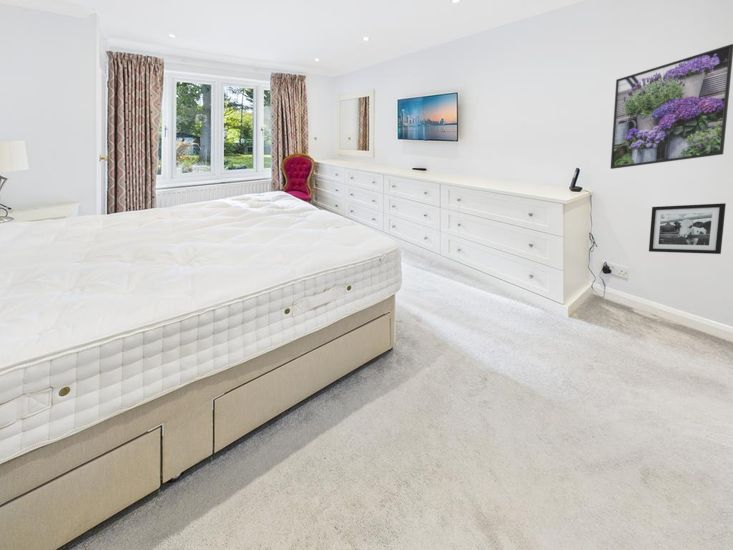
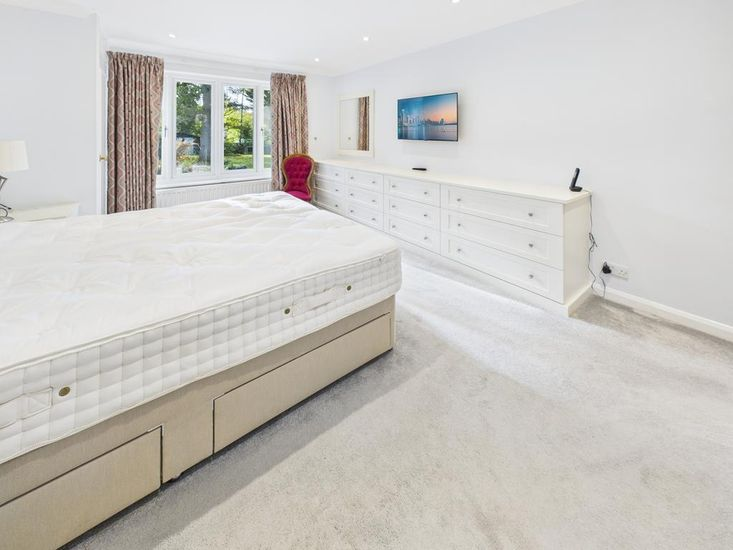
- picture frame (684, 229)
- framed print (665, 113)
